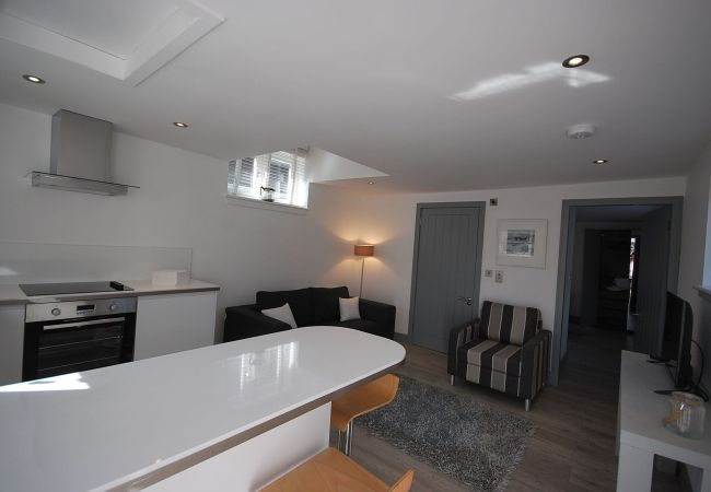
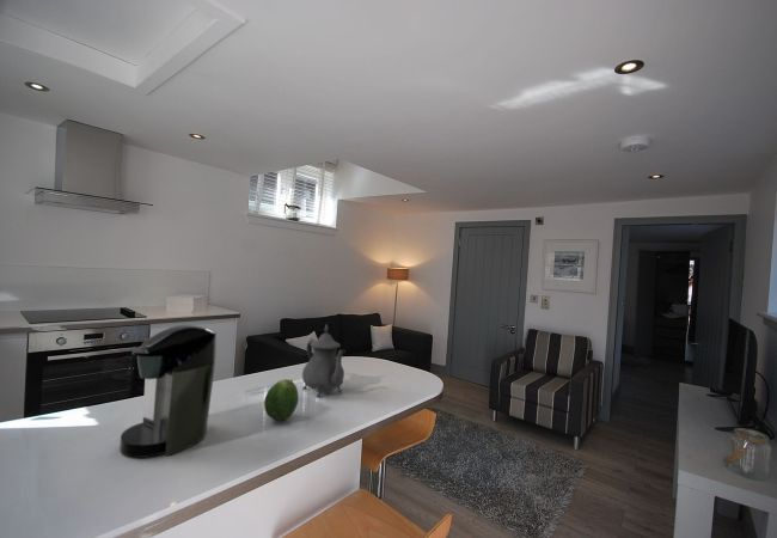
+ coffee maker (167, 375)
+ fruit (281, 398)
+ teapot (324, 356)
